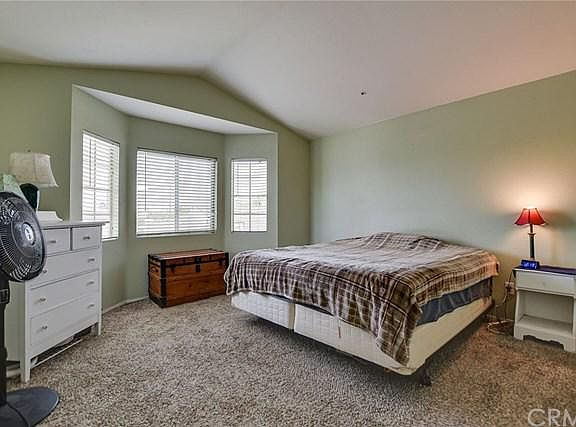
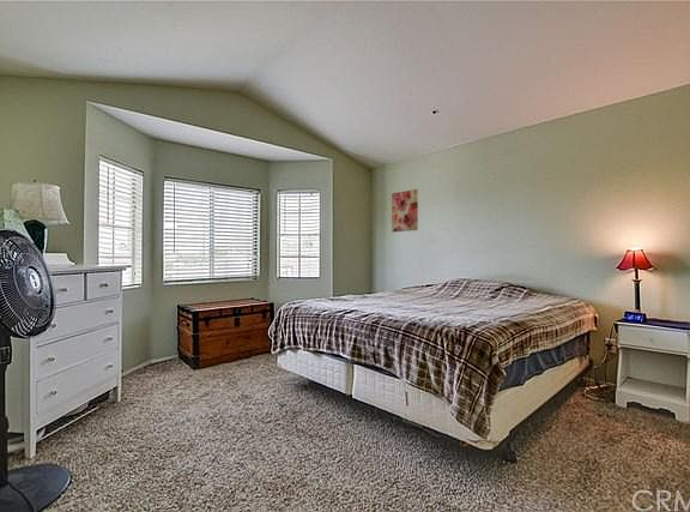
+ wall art (404, 211)
